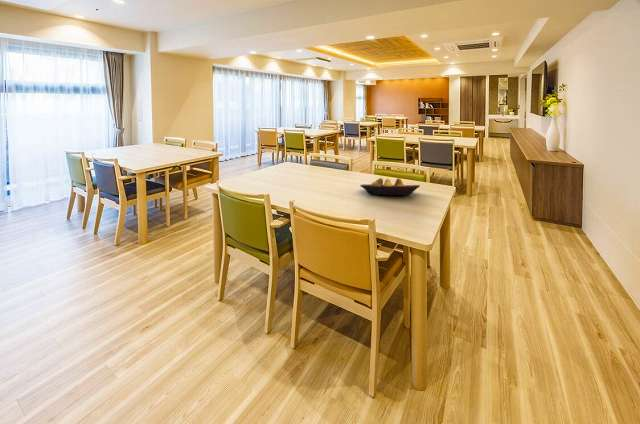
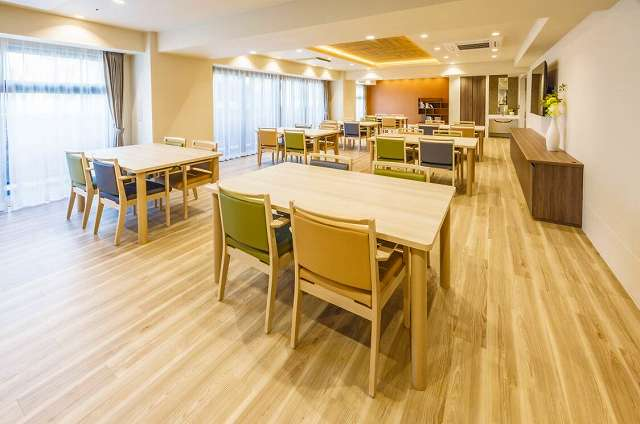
- fruit bowl (389, 186)
